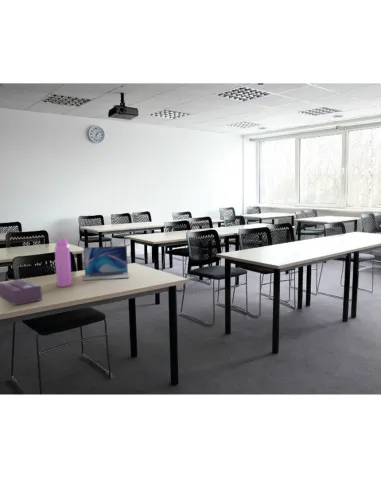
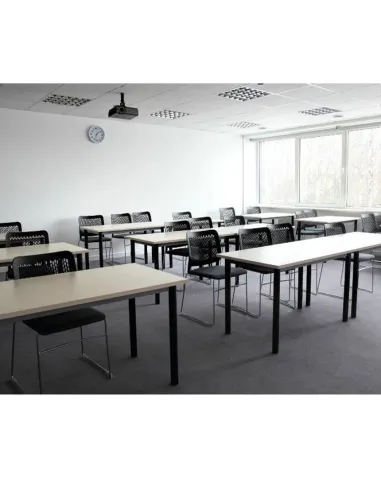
- laptop (105, 262)
- tissue box (19, 291)
- water bottle (63, 261)
